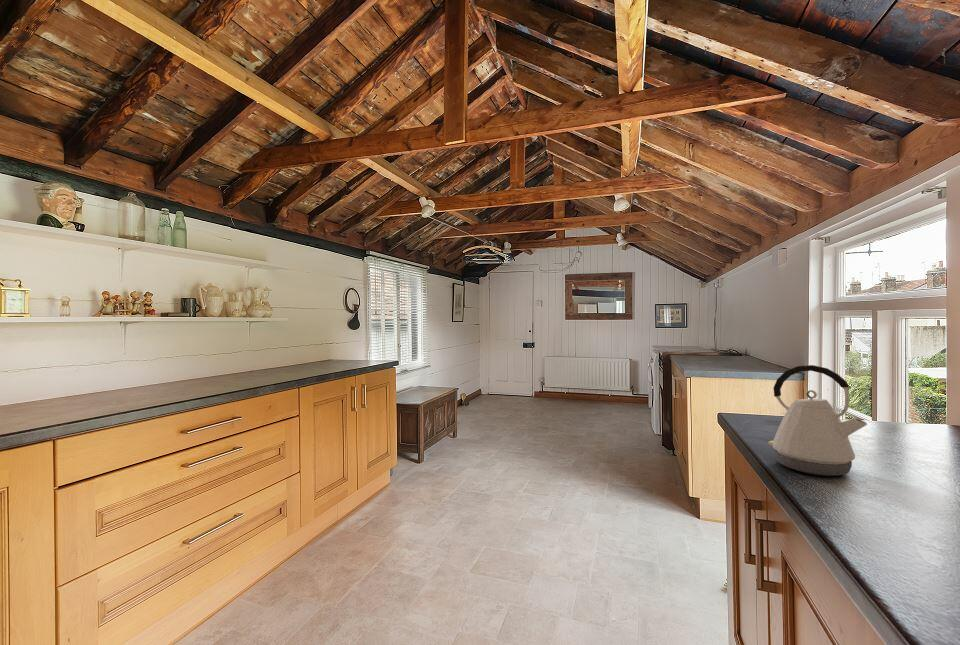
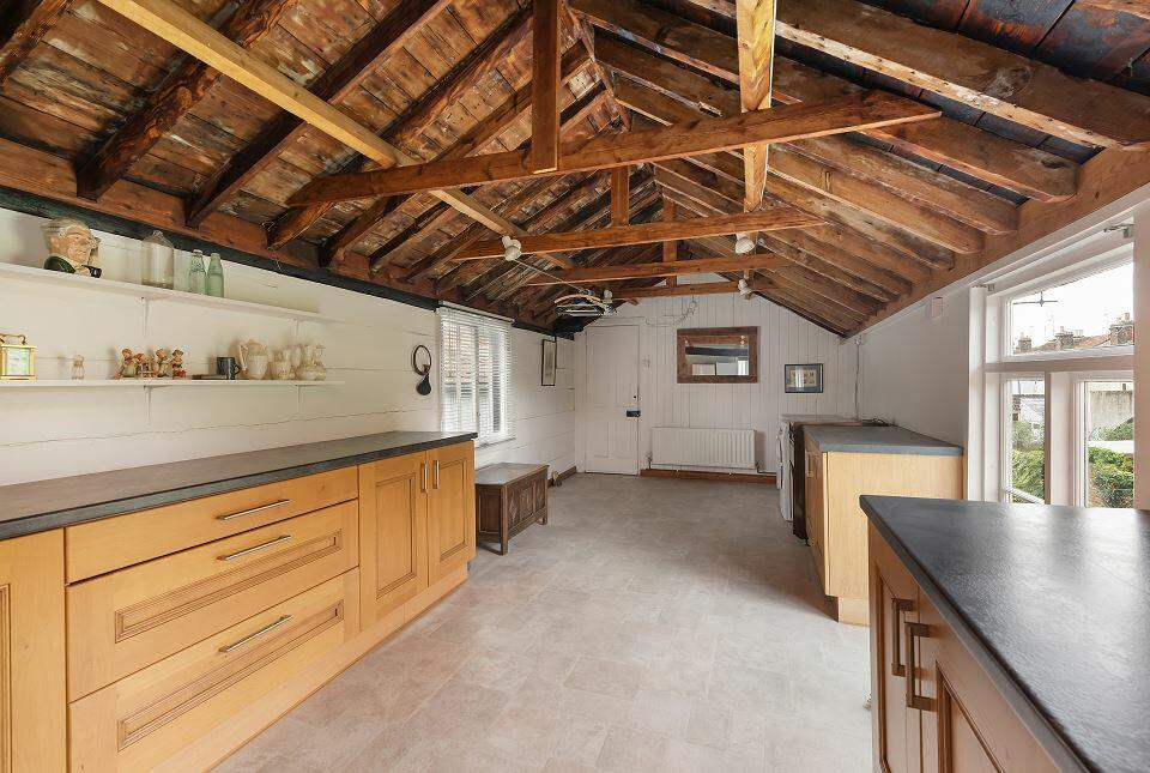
- kettle (814, 416)
